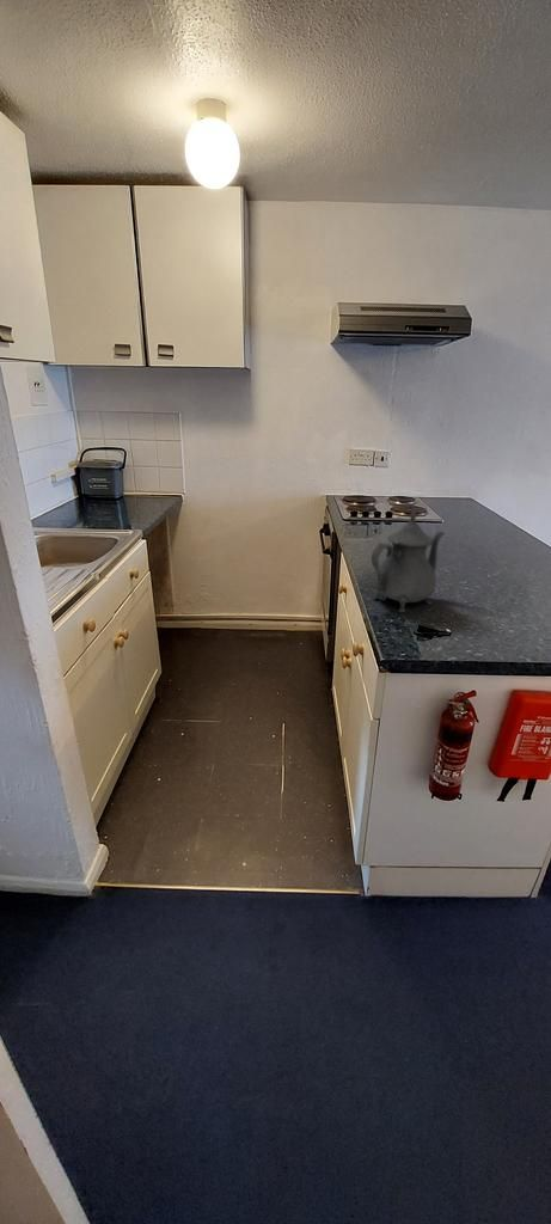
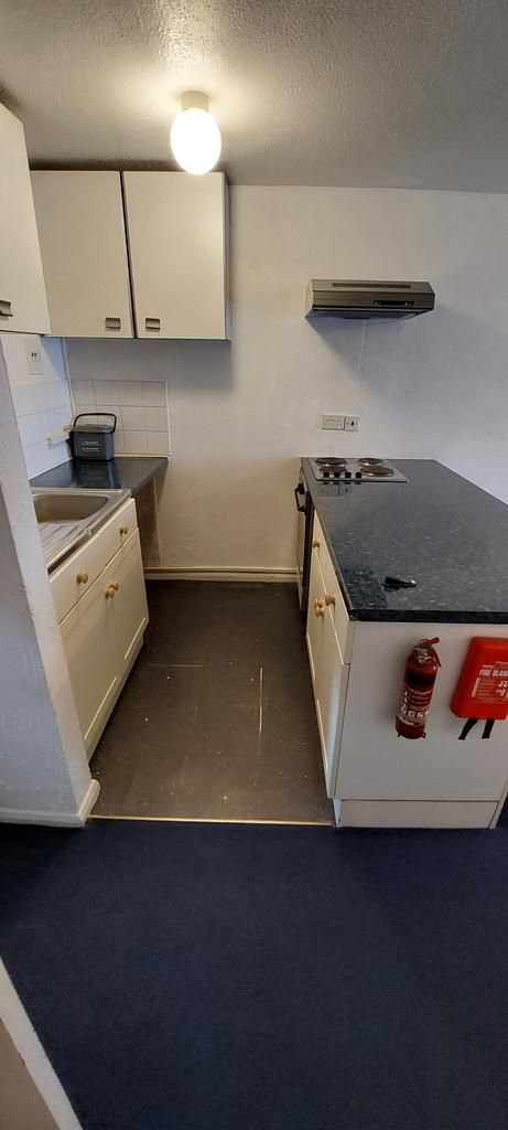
- teapot (408, 556)
